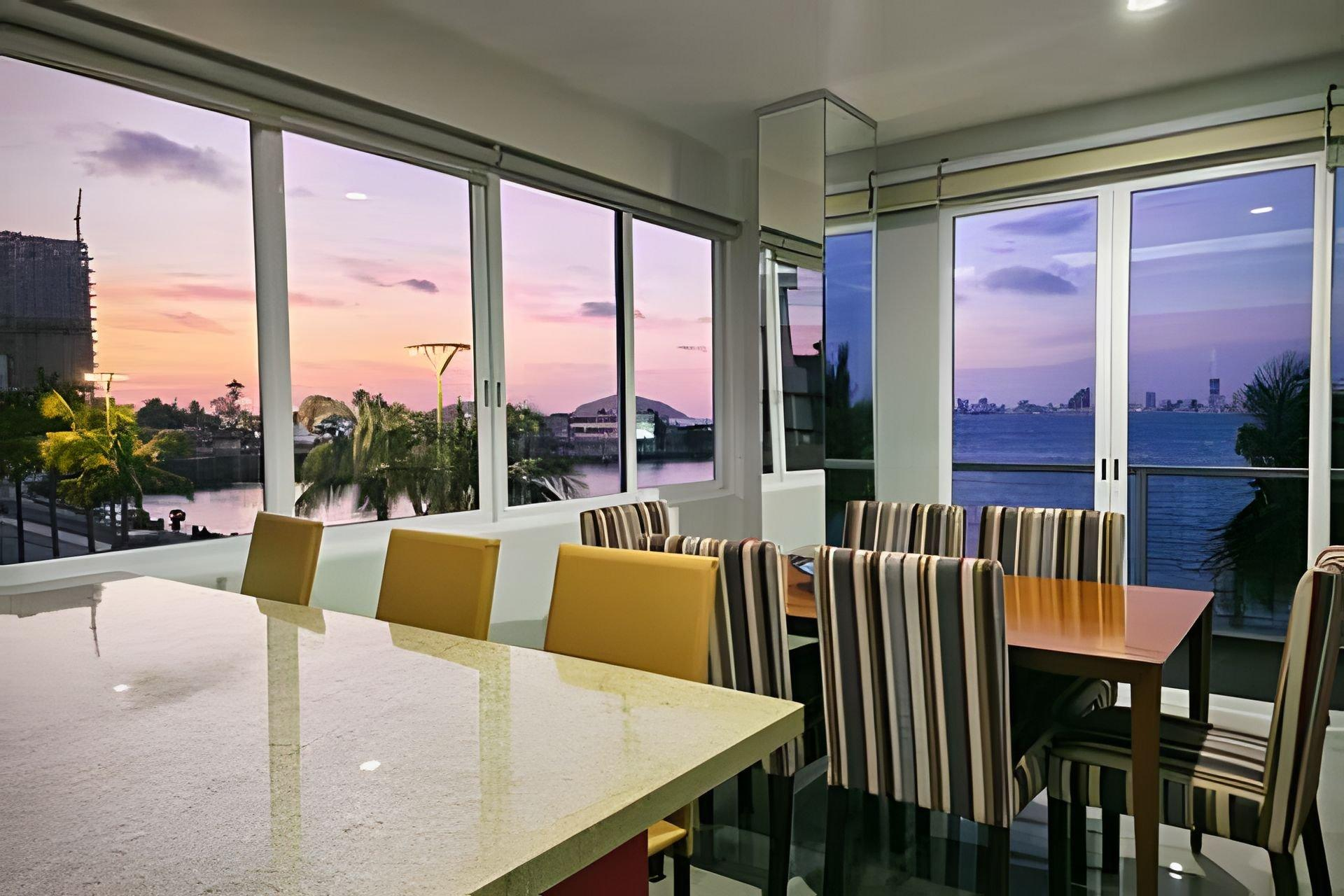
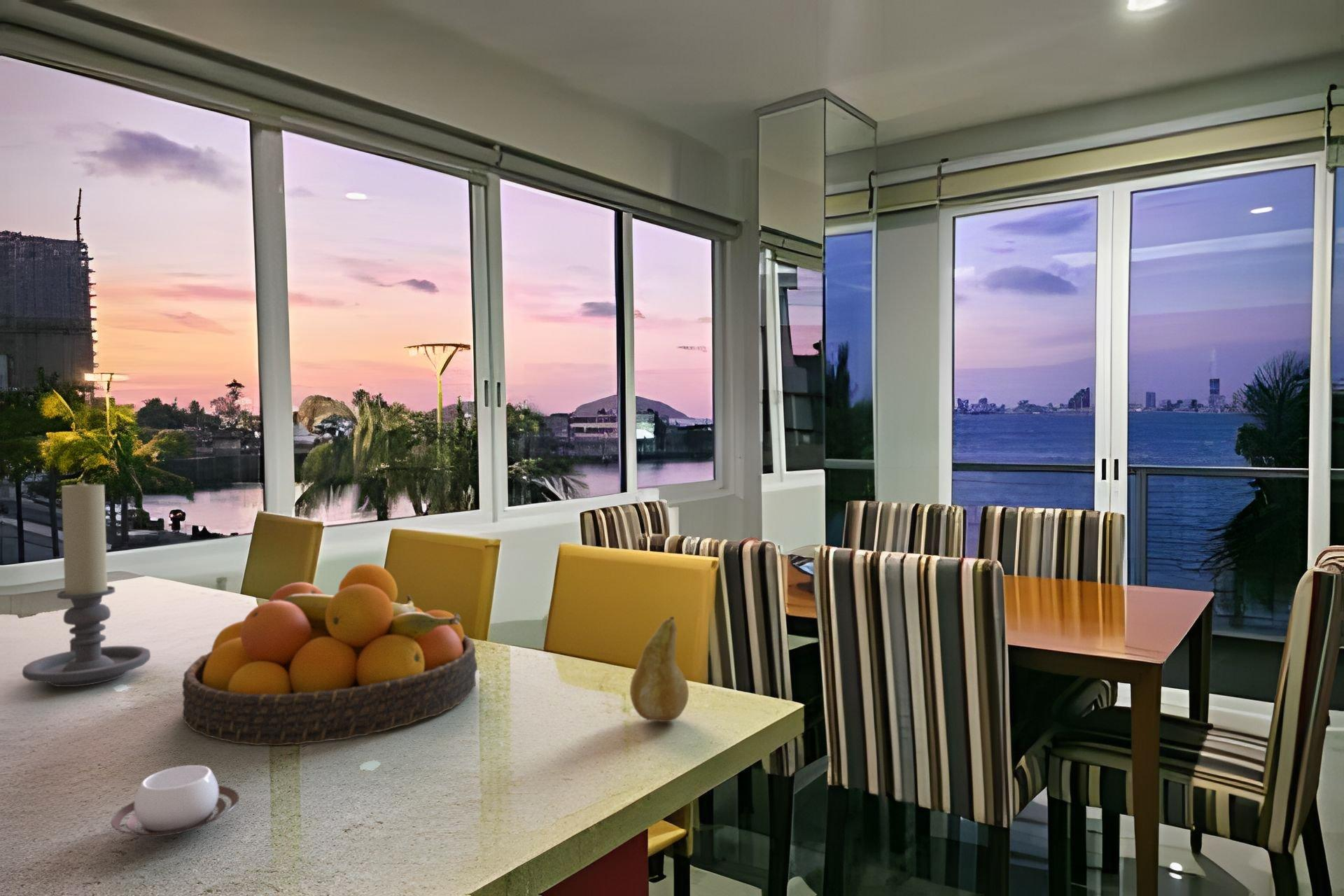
+ candle holder (84, 578)
+ cup (177, 802)
+ fruit (658, 668)
+ fruit bowl (337, 636)
